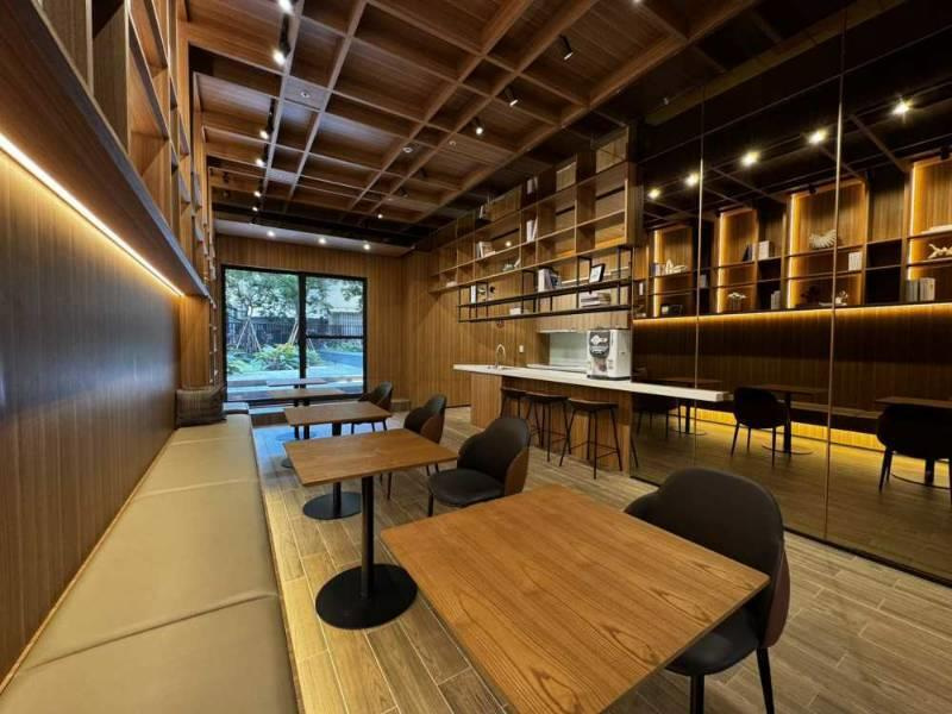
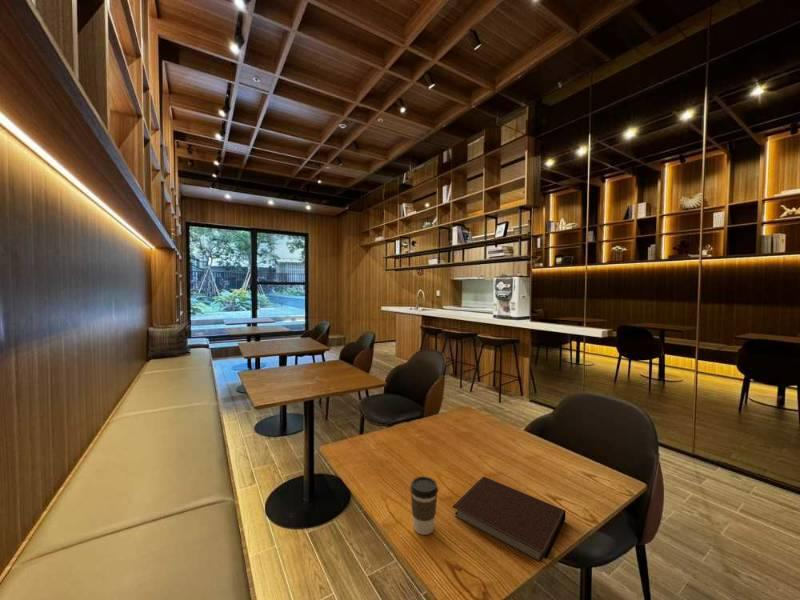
+ coffee cup (423, 505)
+ notebook (508, 513)
